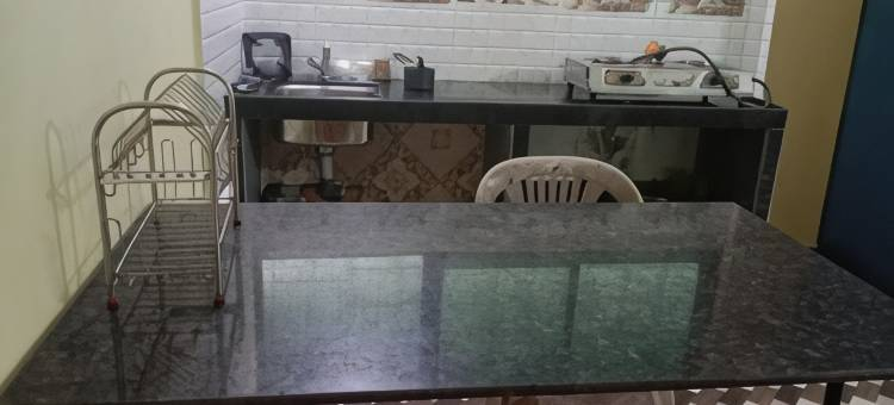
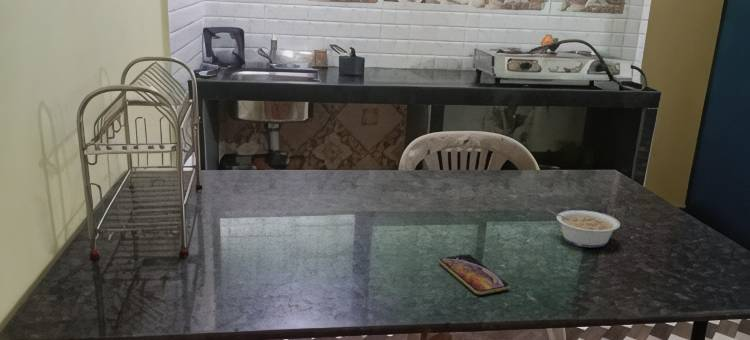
+ legume (584, 228)
+ smartphone (472, 273)
